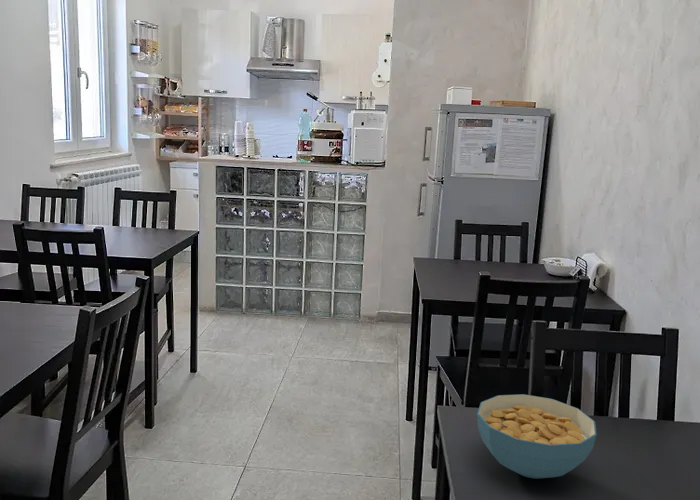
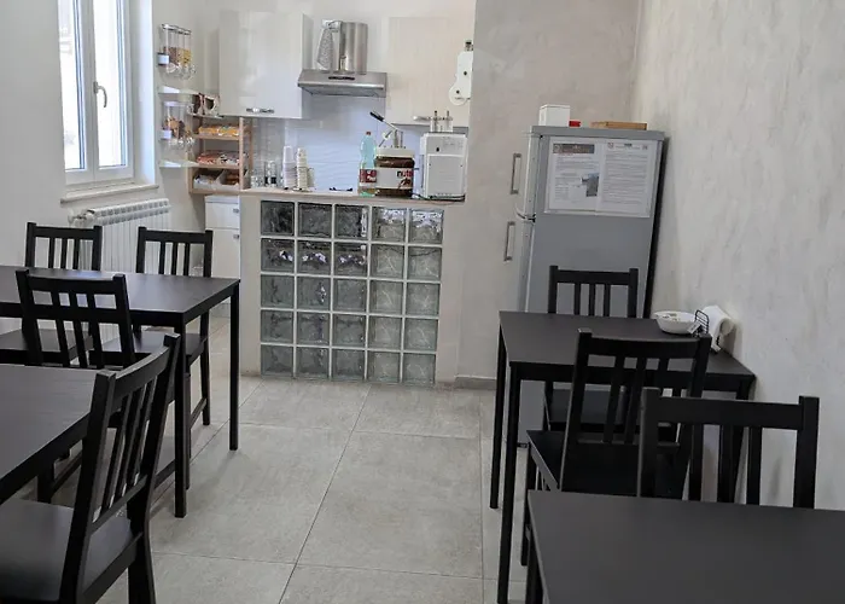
- cereal bowl (533, 443)
